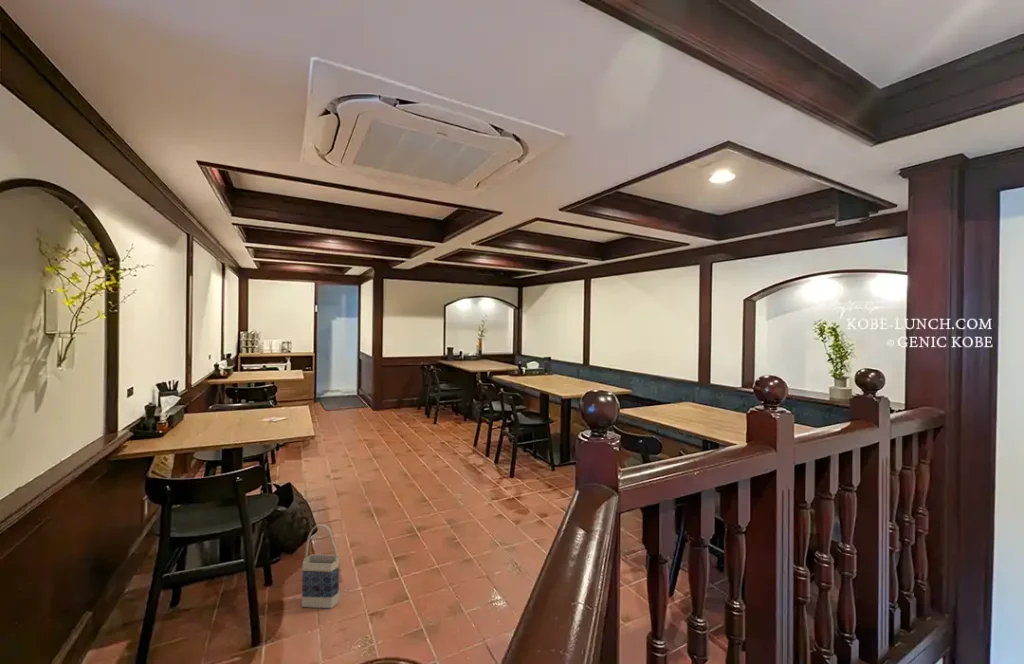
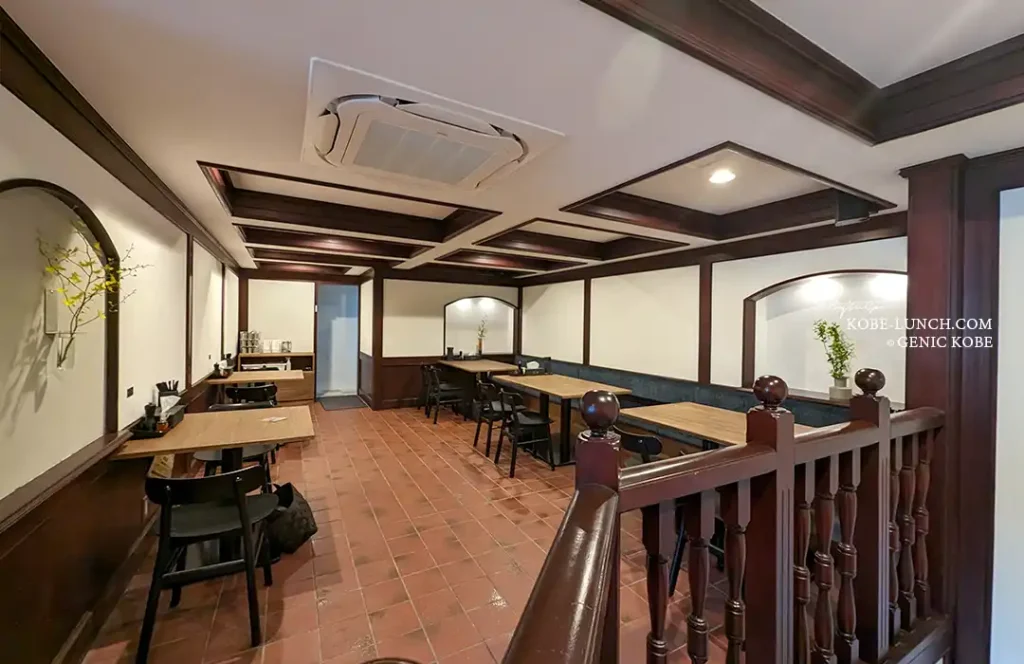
- bag (321, 563)
